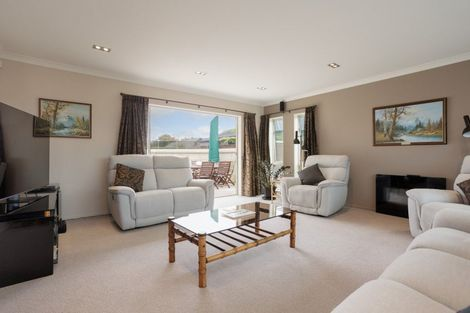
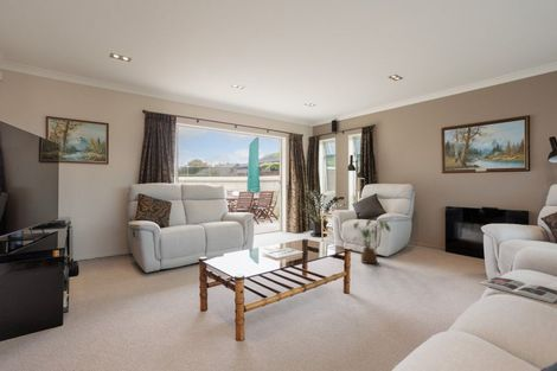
+ magazine (519, 287)
+ house plant (369, 241)
